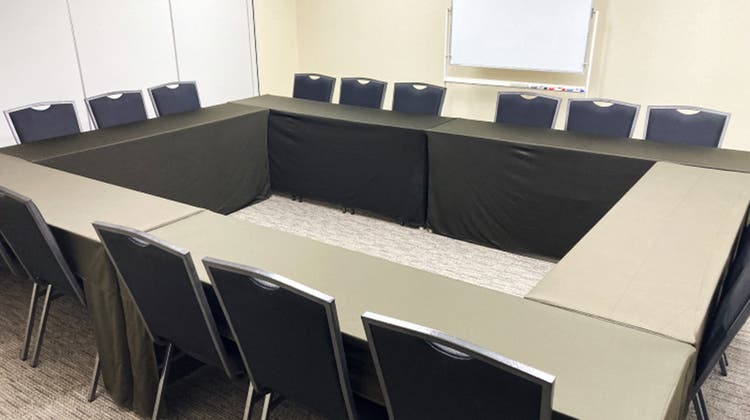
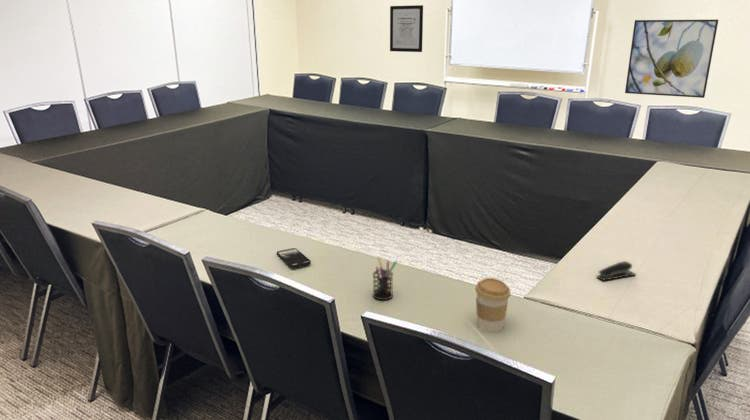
+ pen holder (385, 276)
+ wall art (406, 28)
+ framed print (669, 58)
+ smartphone (293, 257)
+ coffee cup (491, 304)
+ stapler (616, 270)
